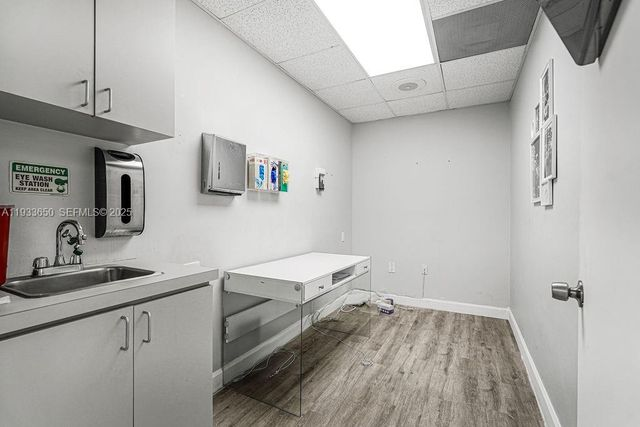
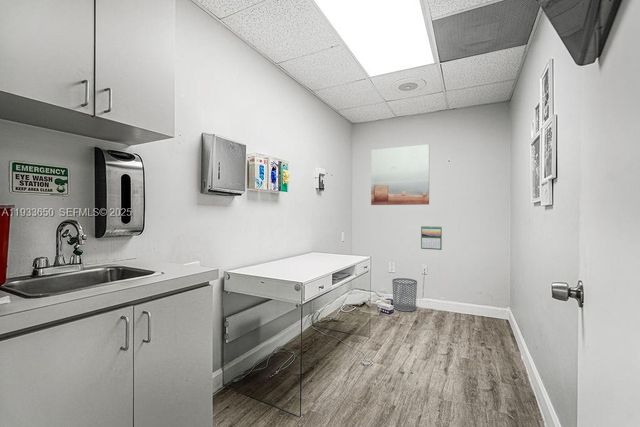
+ calendar (431, 237)
+ wall art (399, 176)
+ waste bin (405, 294)
